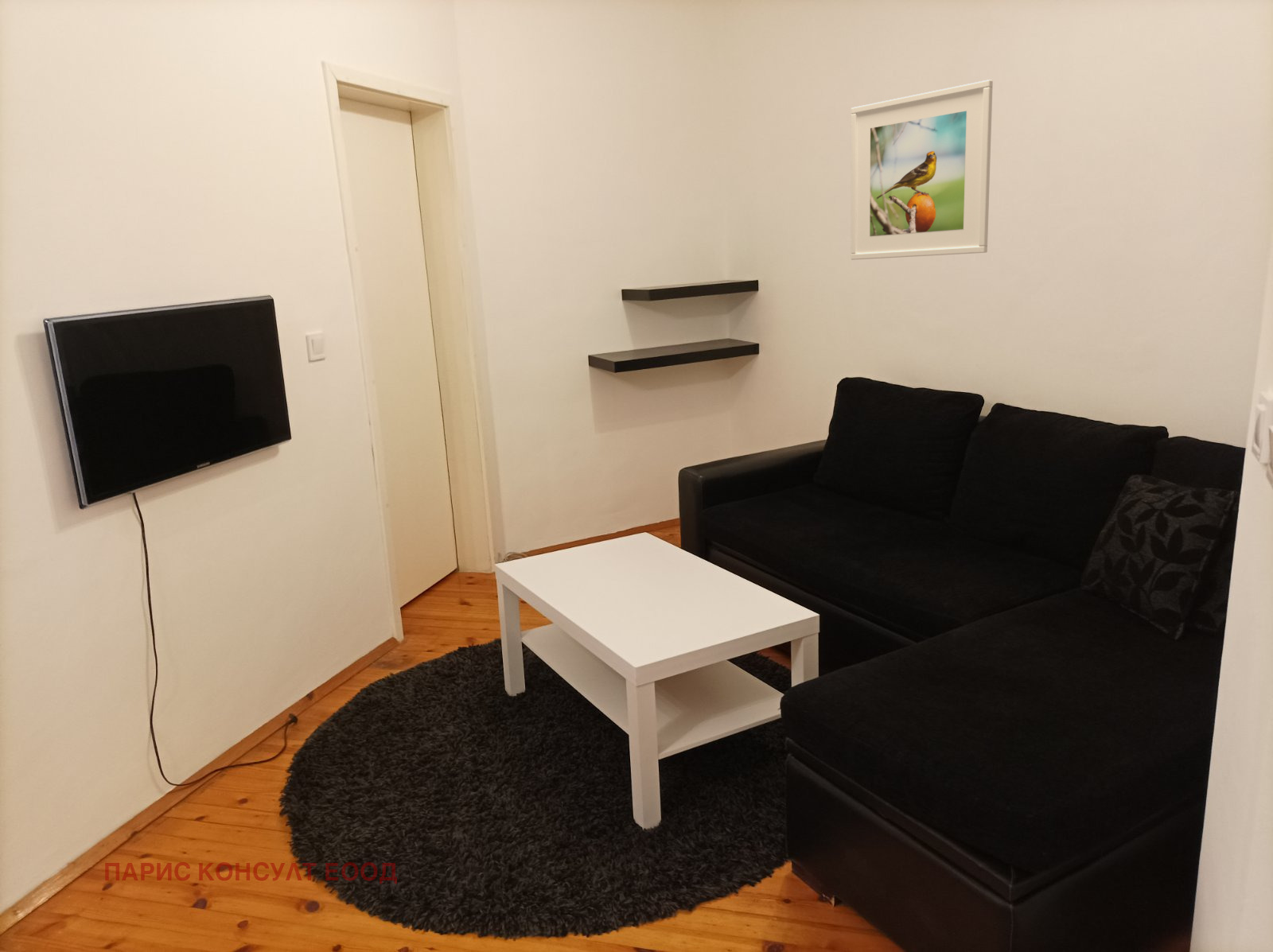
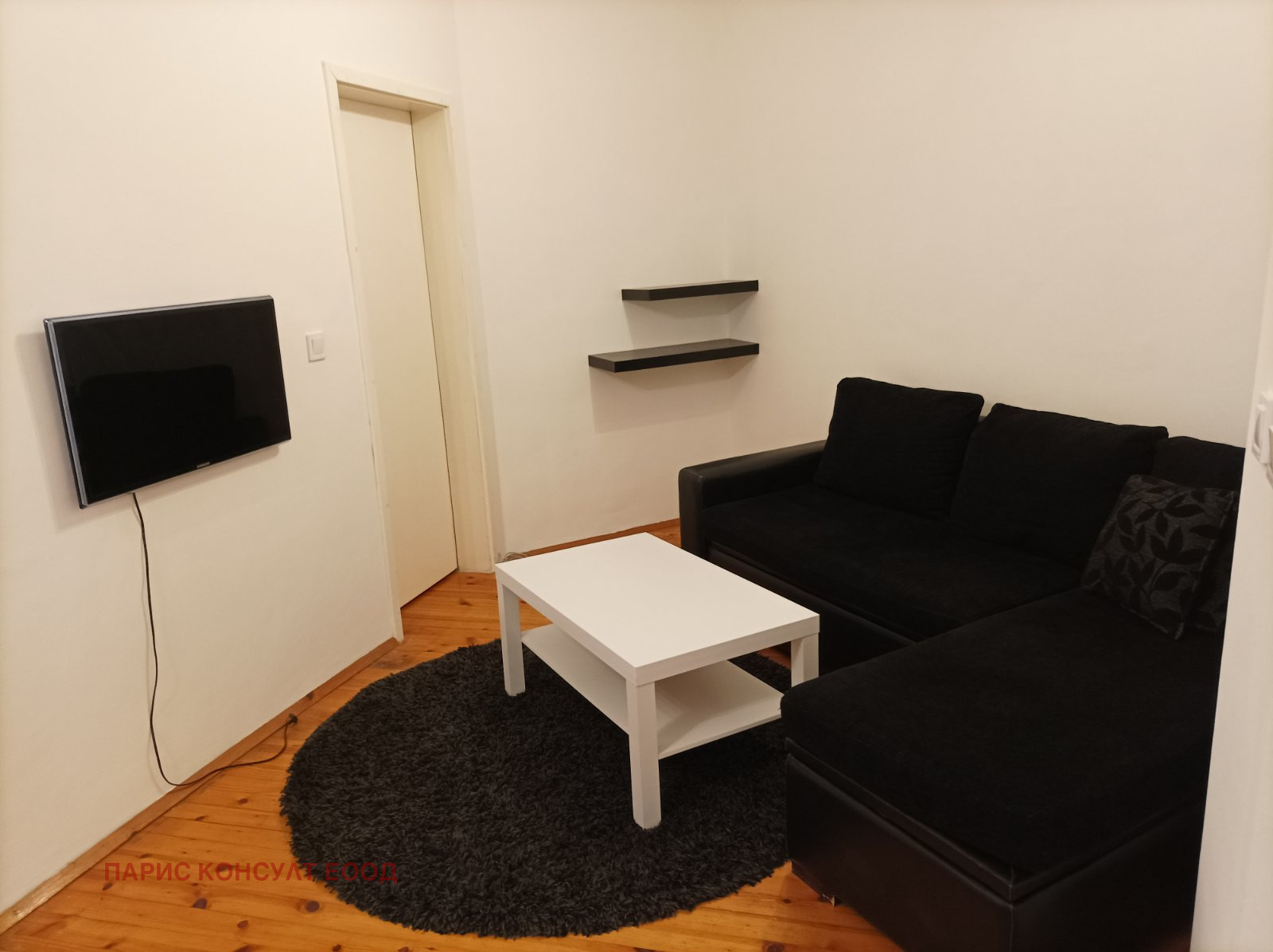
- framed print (916, 177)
